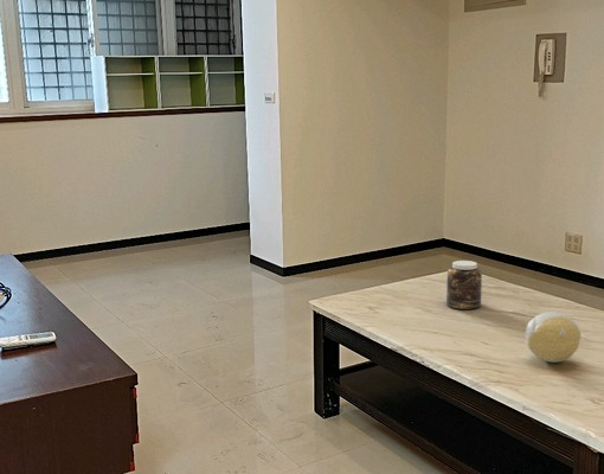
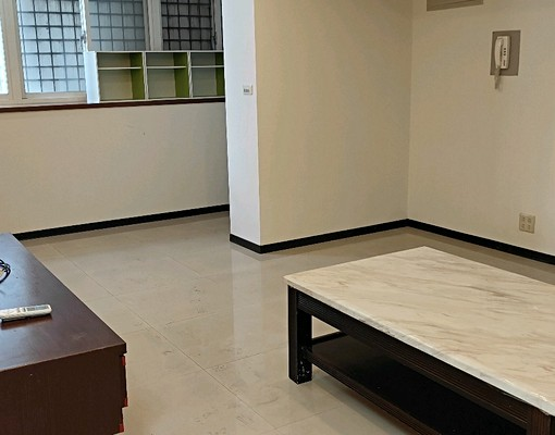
- jar (463, 283)
- decorative ball (552, 337)
